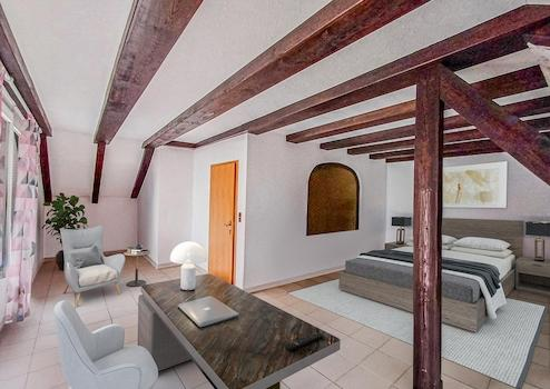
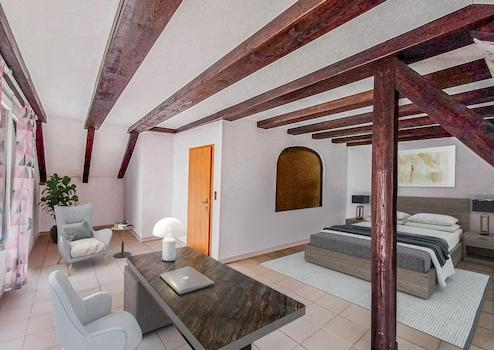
- remote control (304, 340)
